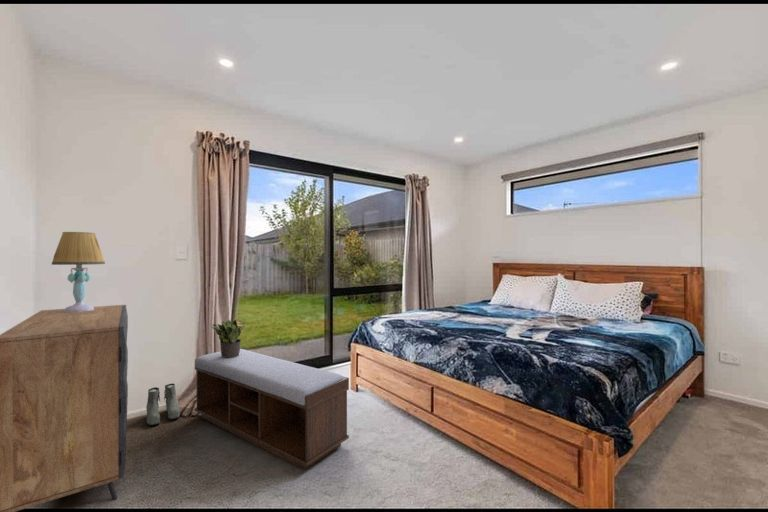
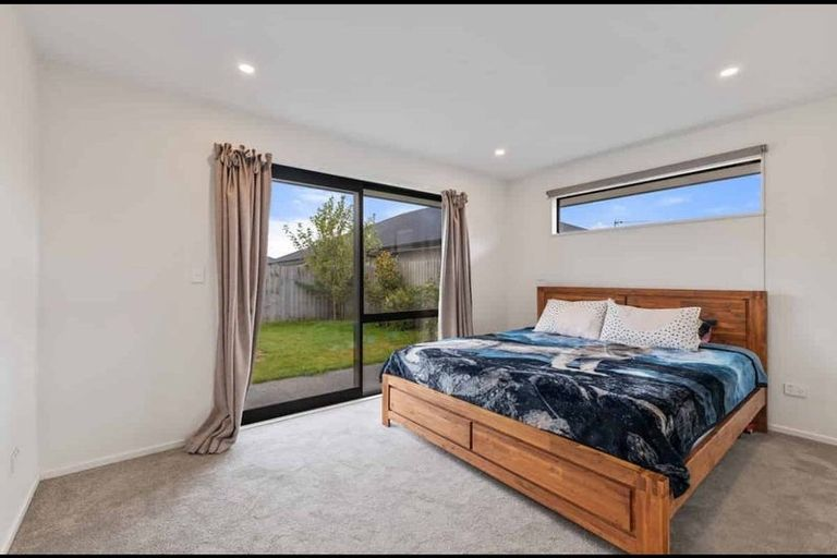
- potted plant (229, 334)
- table lamp (79, 271)
- boots (166, 402)
- bench (264, 397)
- dresser (78, 391)
